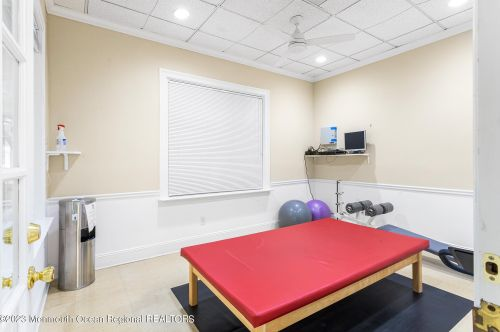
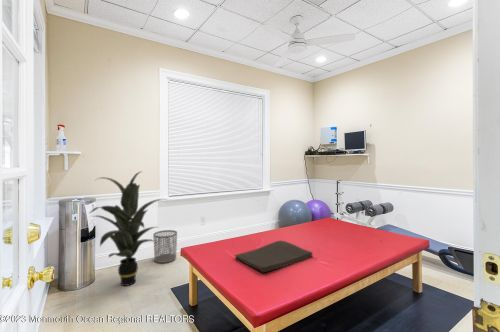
+ hand towel (273, 254)
+ waste bin (165, 246)
+ indoor plant (130, 227)
